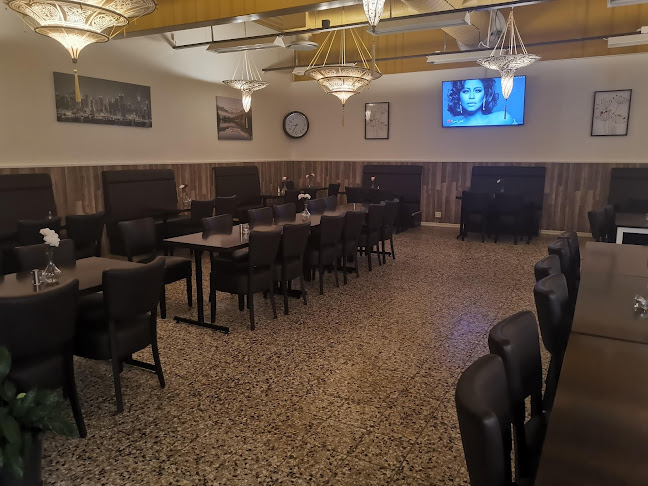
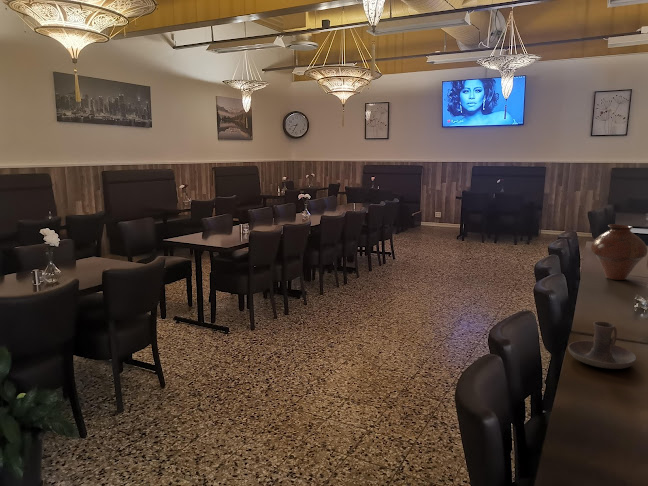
+ vase (618, 252)
+ candle holder (604, 341)
